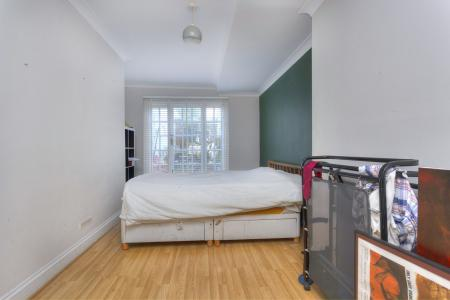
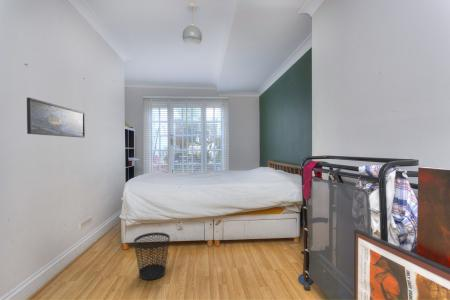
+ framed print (61, 121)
+ wastebasket (152, 256)
